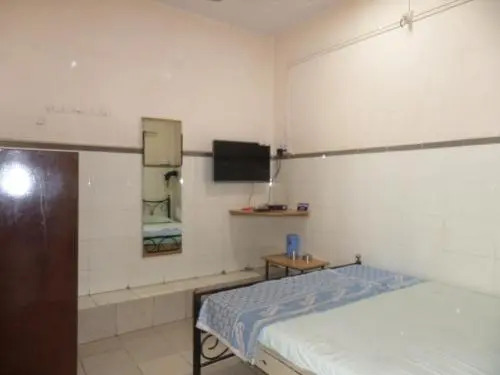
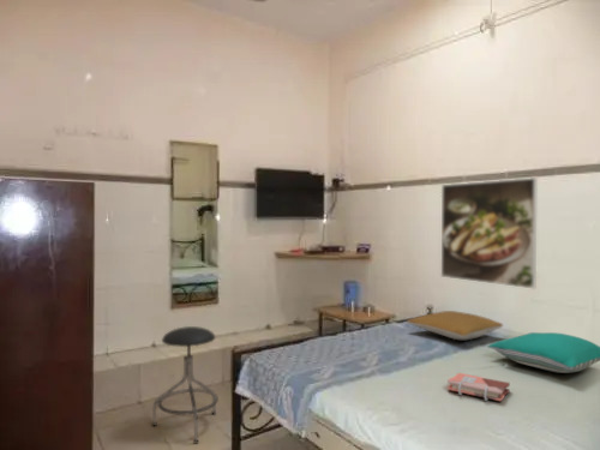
+ stool (191, 376)
+ pillow (454, 324)
+ pillow (547, 349)
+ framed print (484, 232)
+ phonebook (479, 384)
